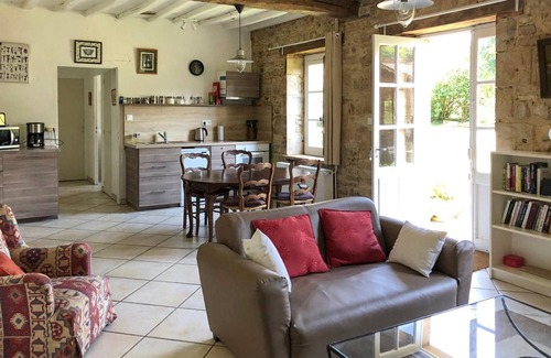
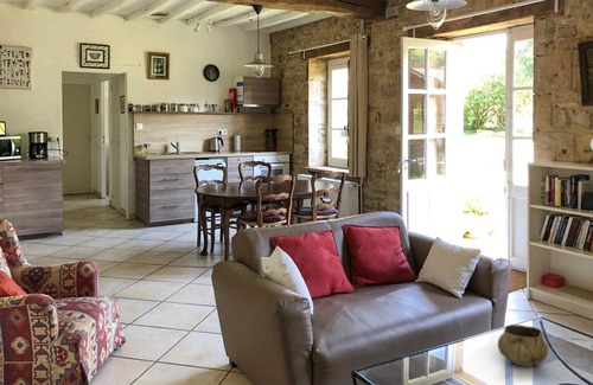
+ decorative bowl (522, 346)
